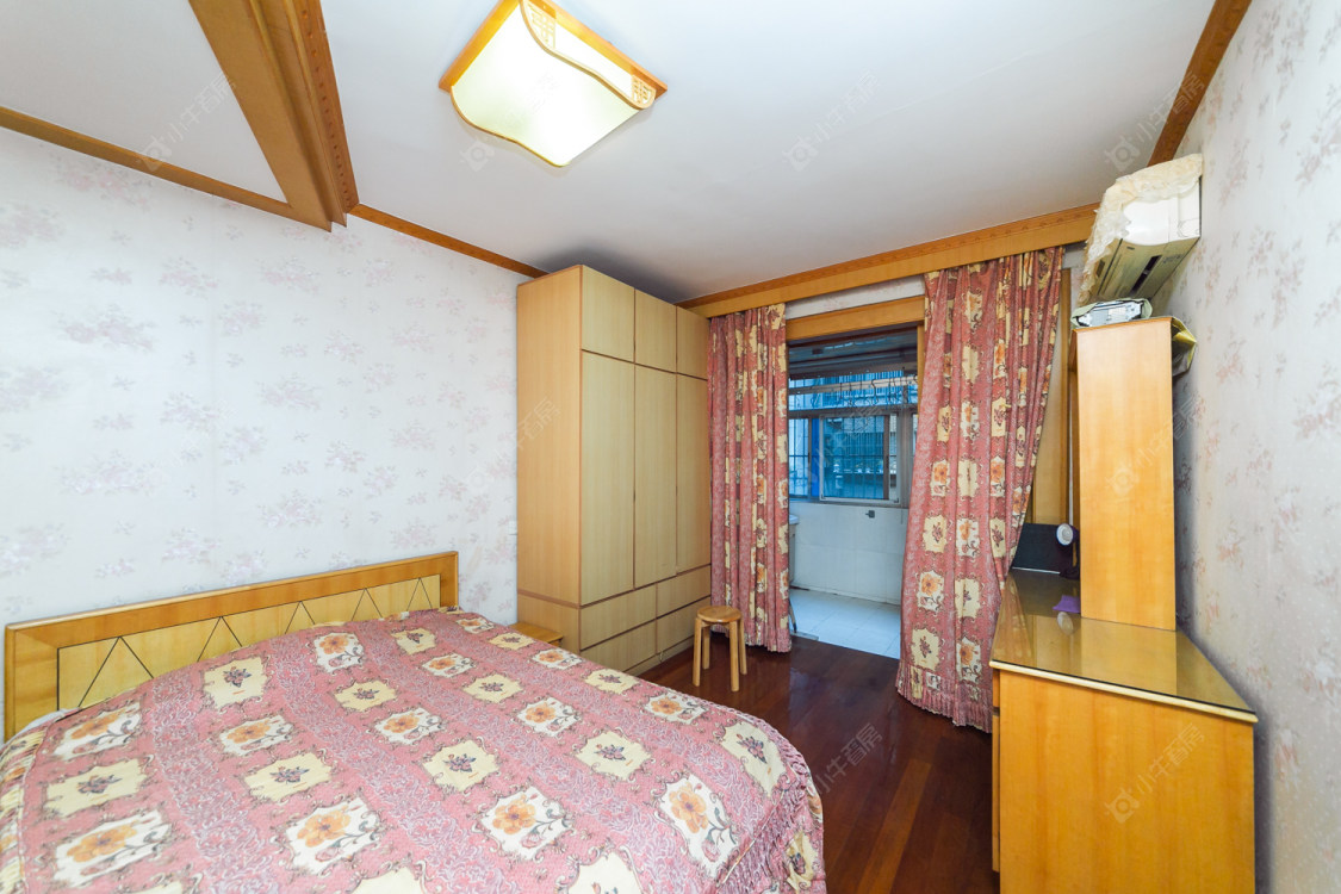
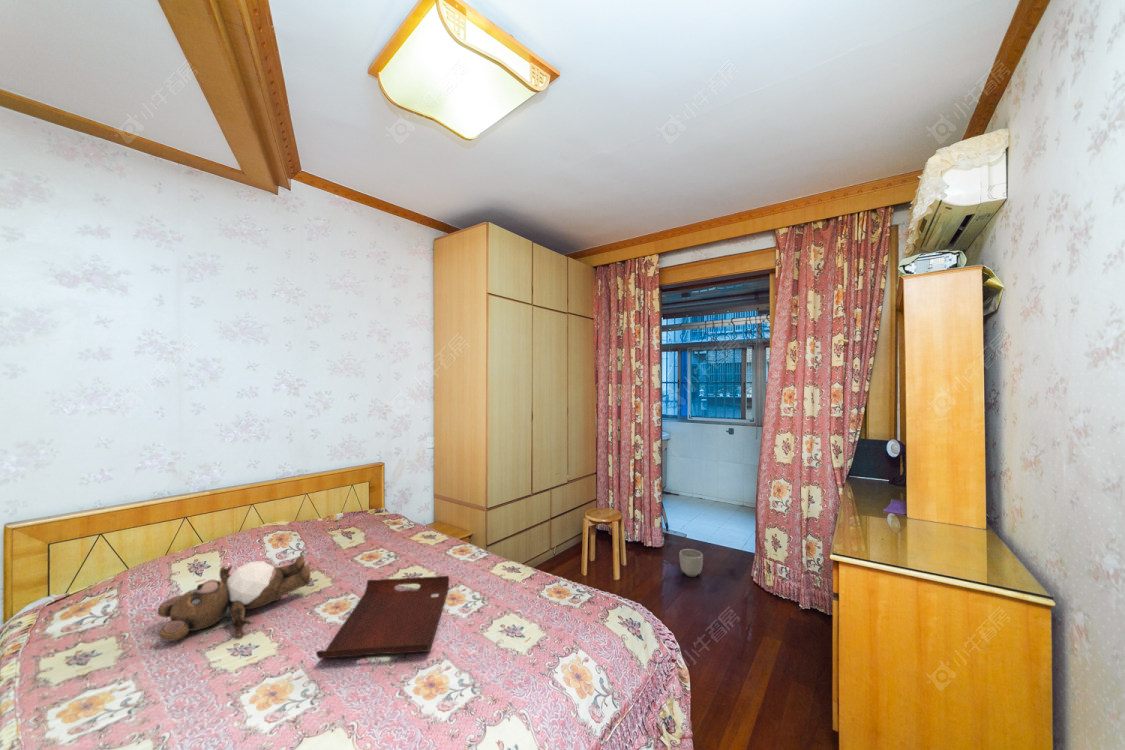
+ serving tray (393, 613)
+ planter (691, 563)
+ teddy bear (239, 589)
